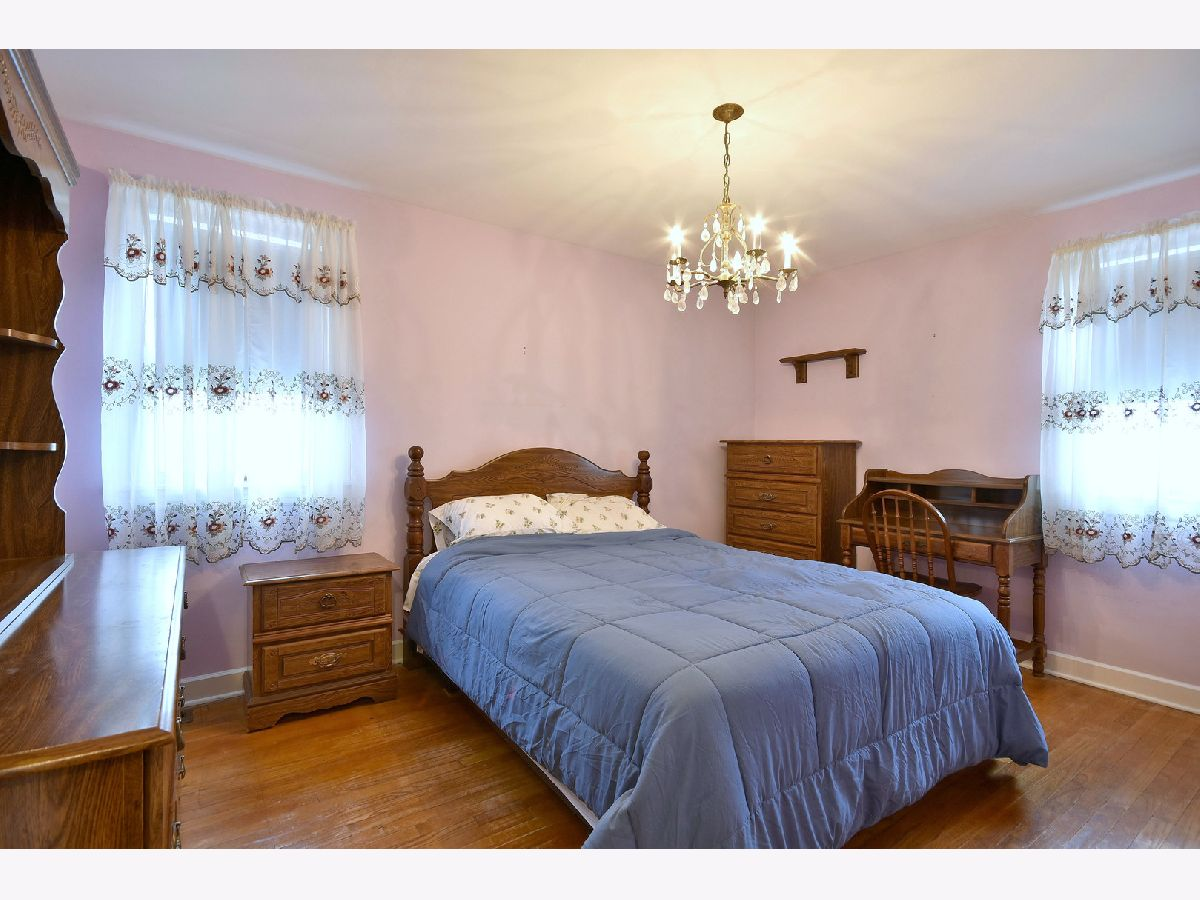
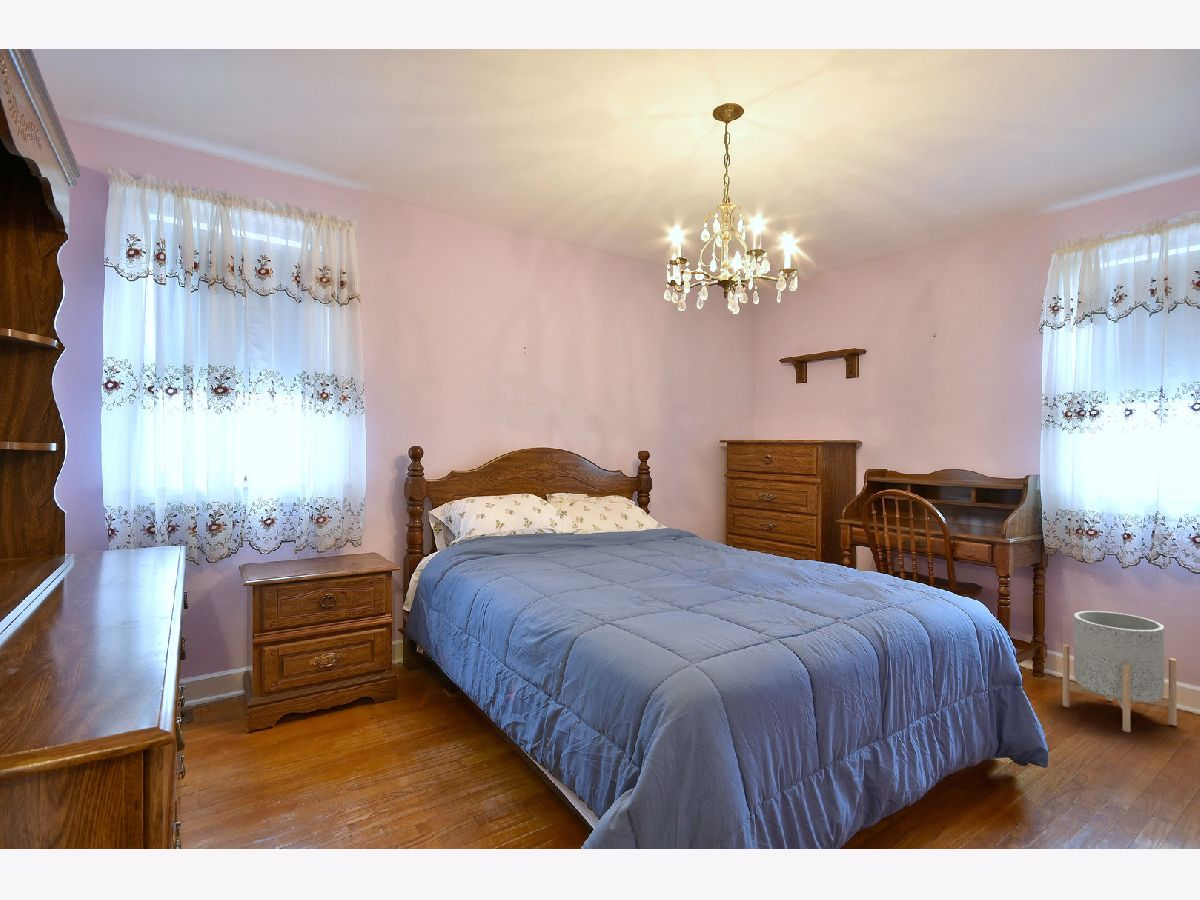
+ planter (1117, 667)
